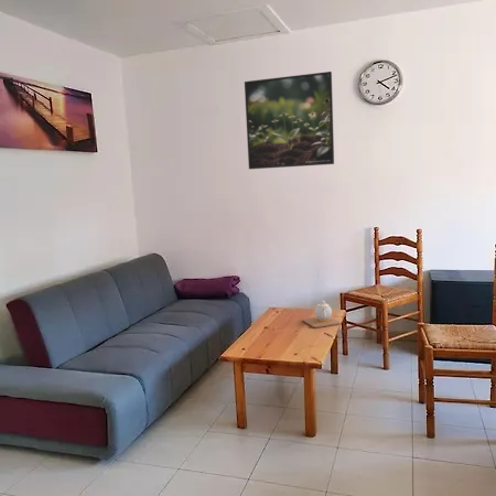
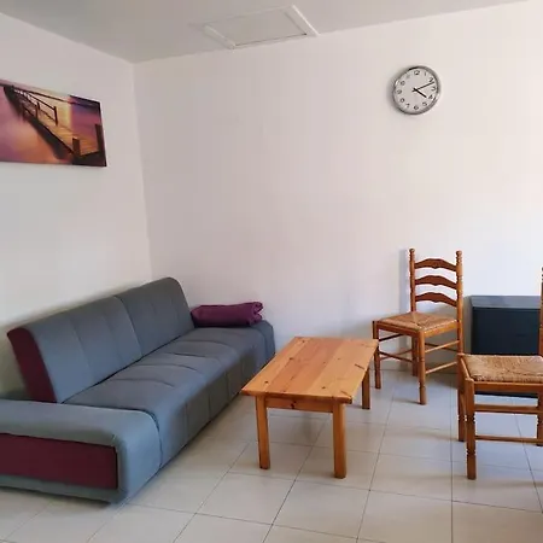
- teapot (321, 311)
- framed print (288, 122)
